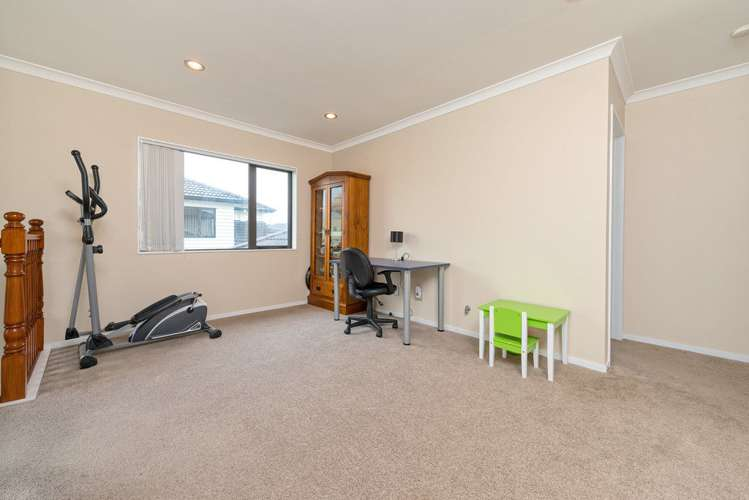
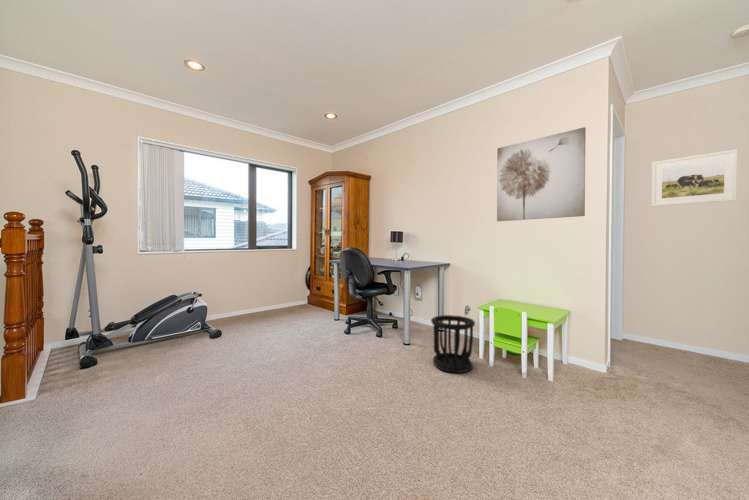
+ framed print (691, 179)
+ wall art (536, 179)
+ wastebasket (454, 342)
